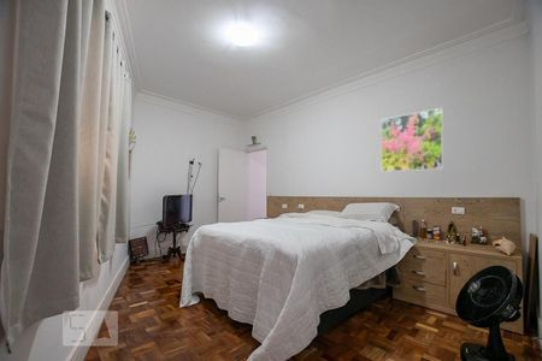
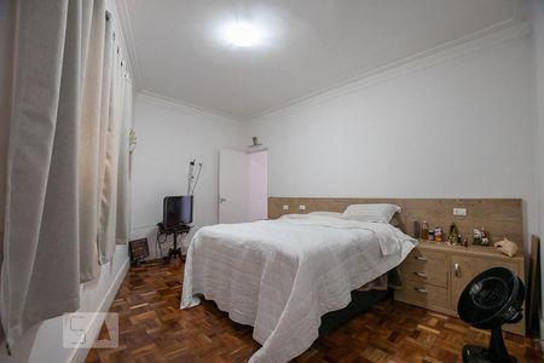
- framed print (410, 142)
